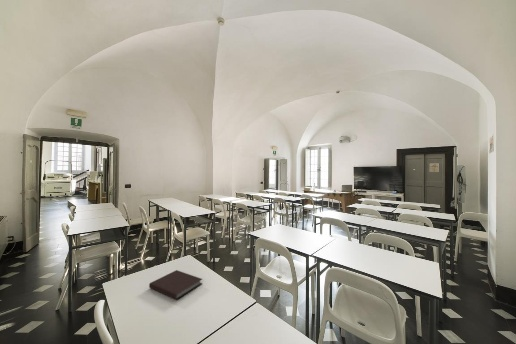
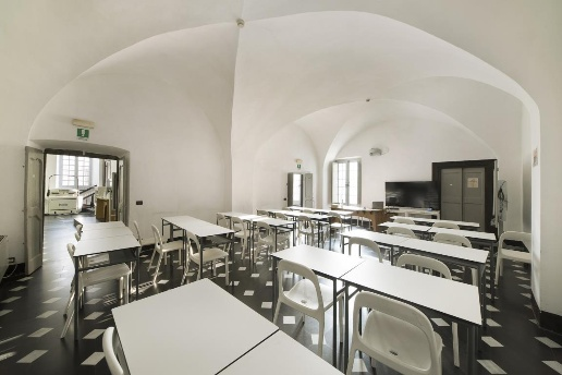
- notebook (176, 283)
